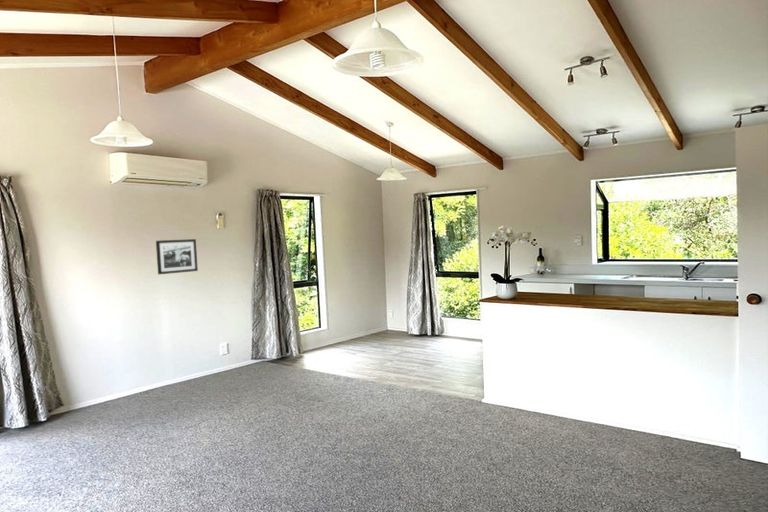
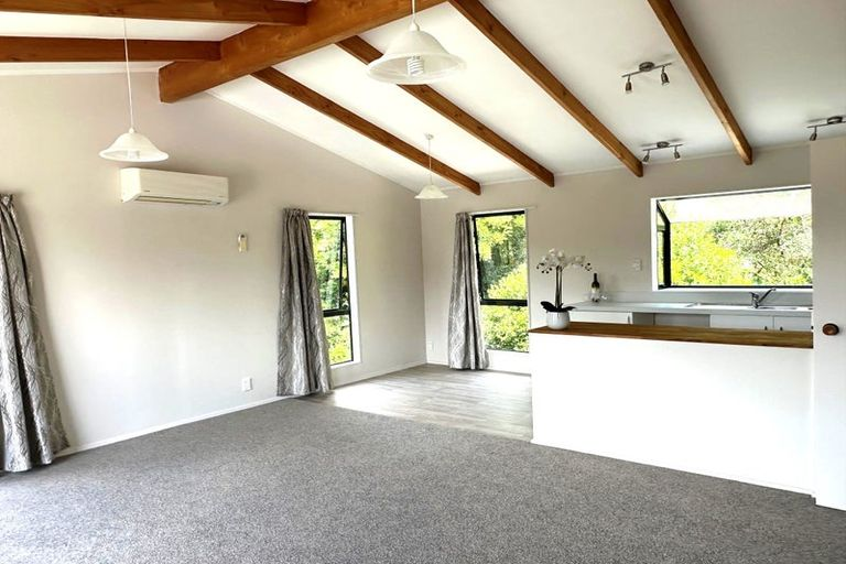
- picture frame (177, 256)
